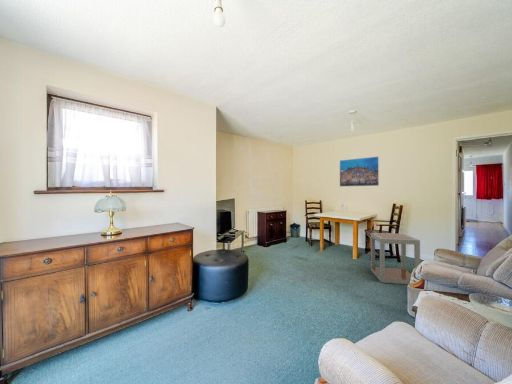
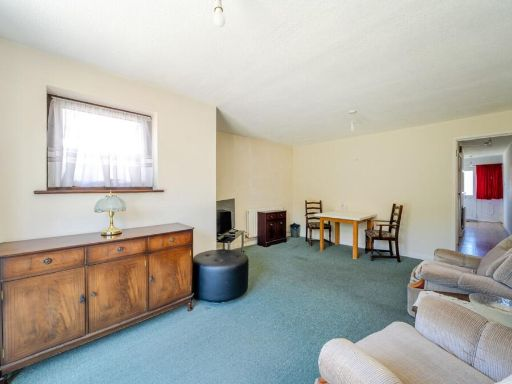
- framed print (358, 172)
- side table (401, 256)
